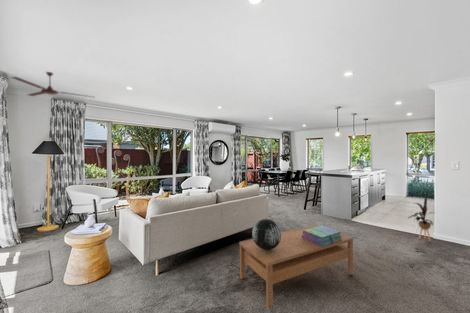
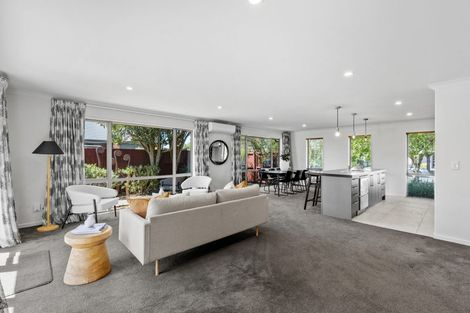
- ceiling fan (55, 90)
- house plant (421, 217)
- decorative sphere (266, 233)
- coffee table (297, 258)
- stack of books (321, 234)
